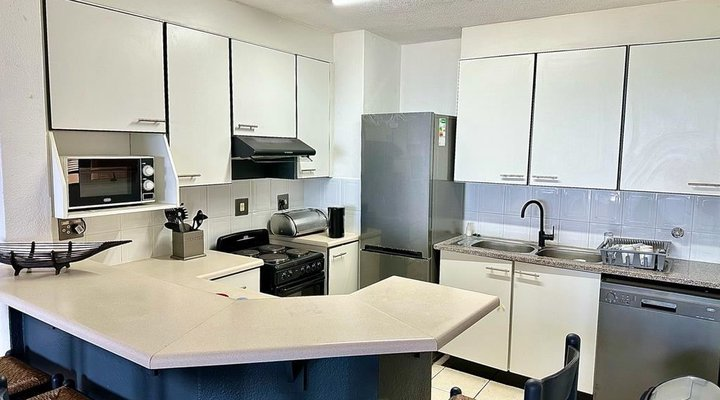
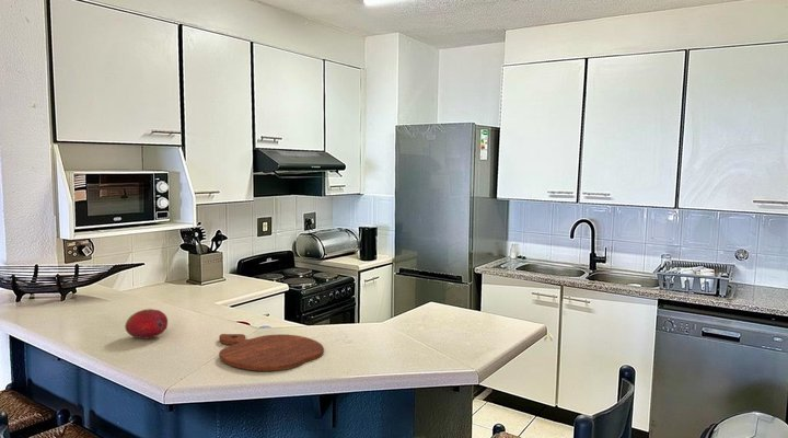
+ cutting board (260, 347)
+ fruit (146, 323)
